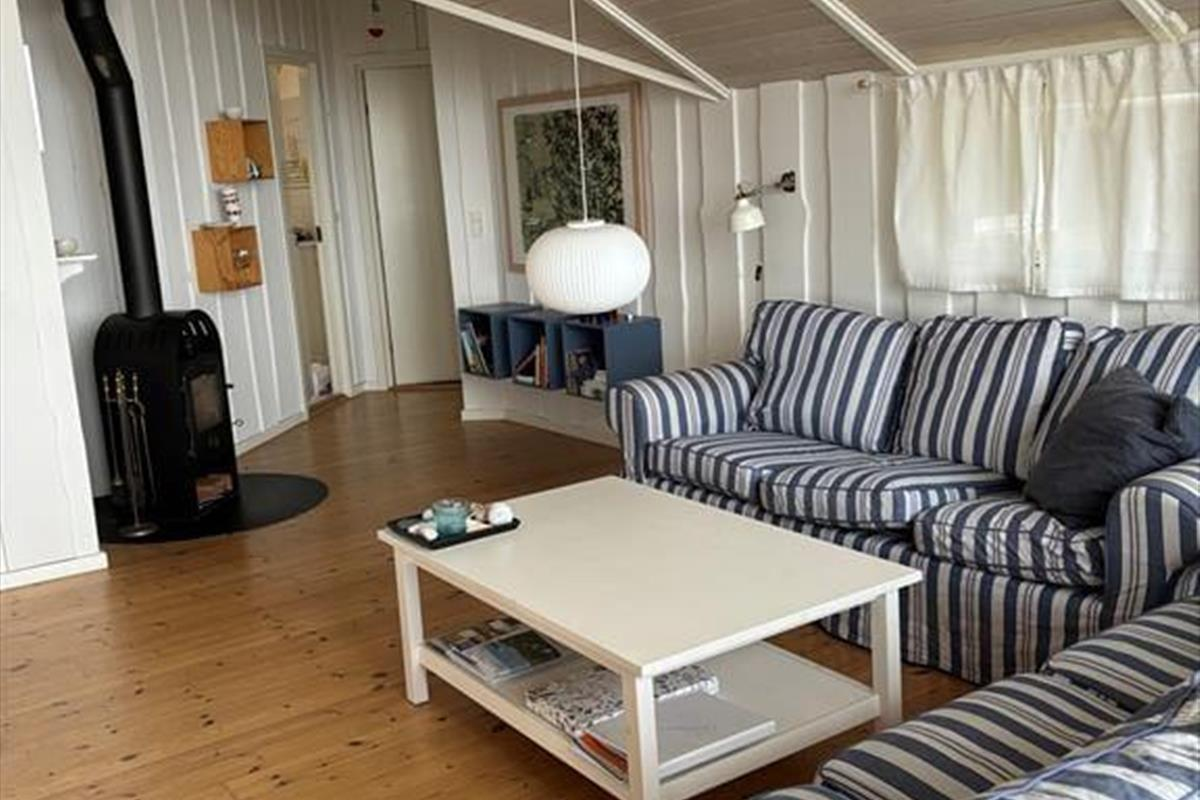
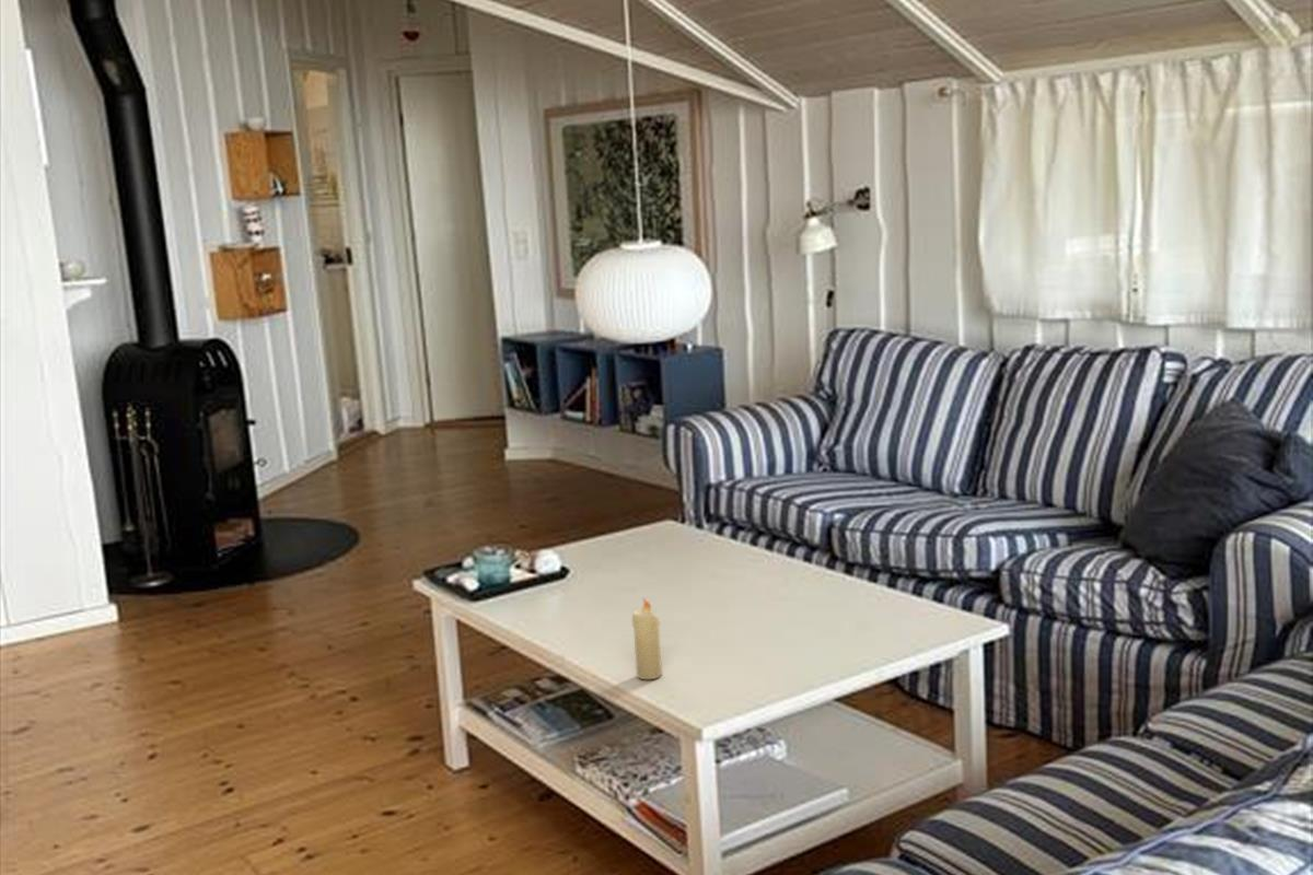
+ candle (646, 635)
